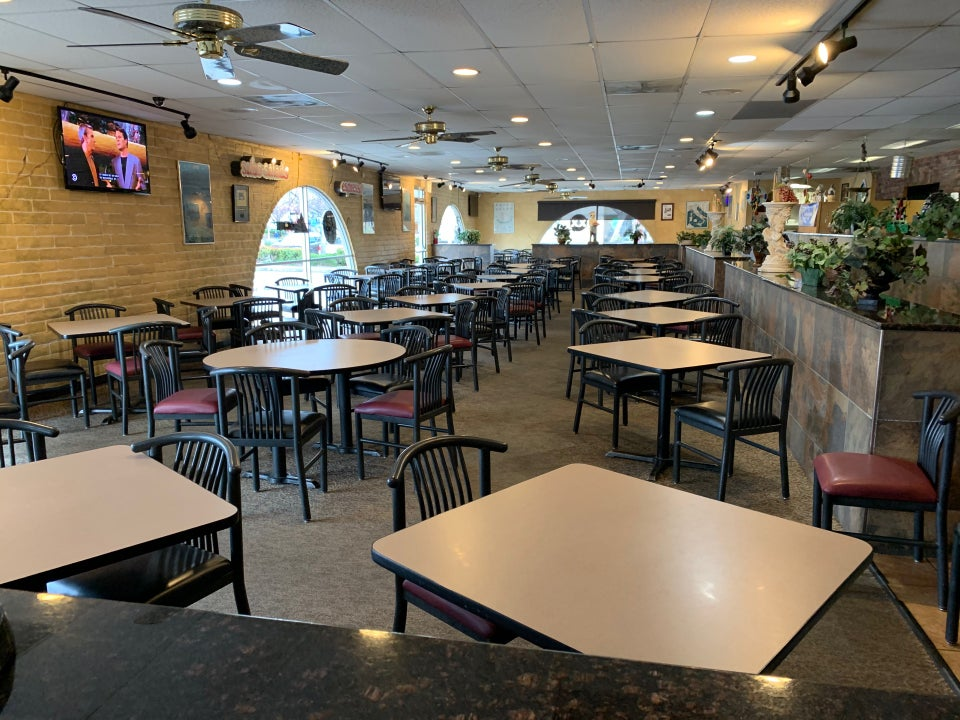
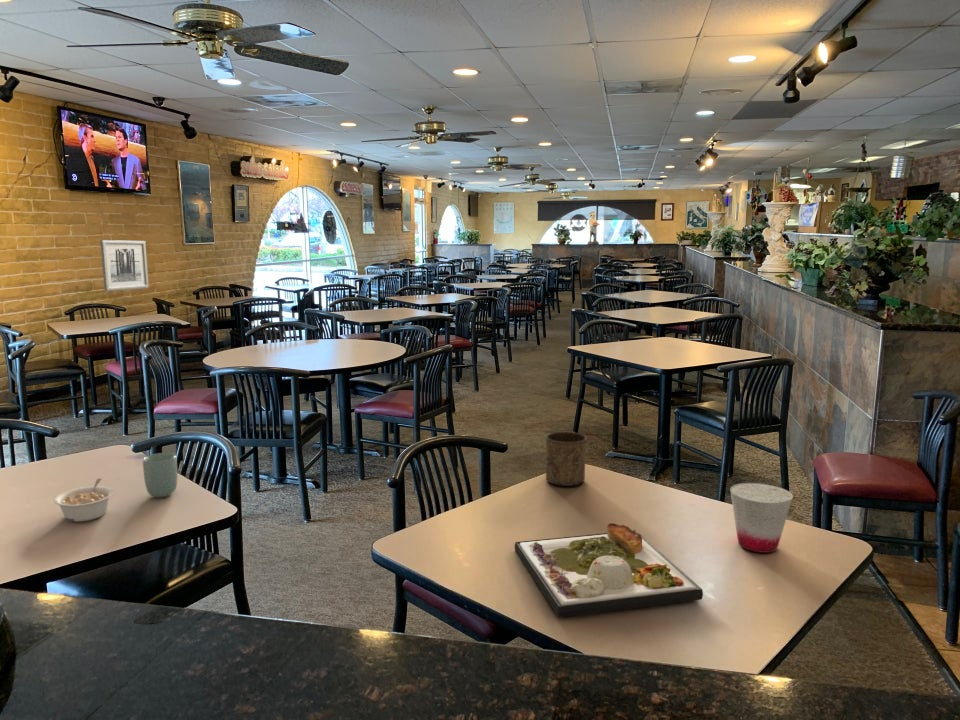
+ cup (565, 458)
+ legume (84, 502)
+ cup (161, 476)
+ dinner plate (601, 561)
+ wall art (125, 265)
+ cup (759, 519)
